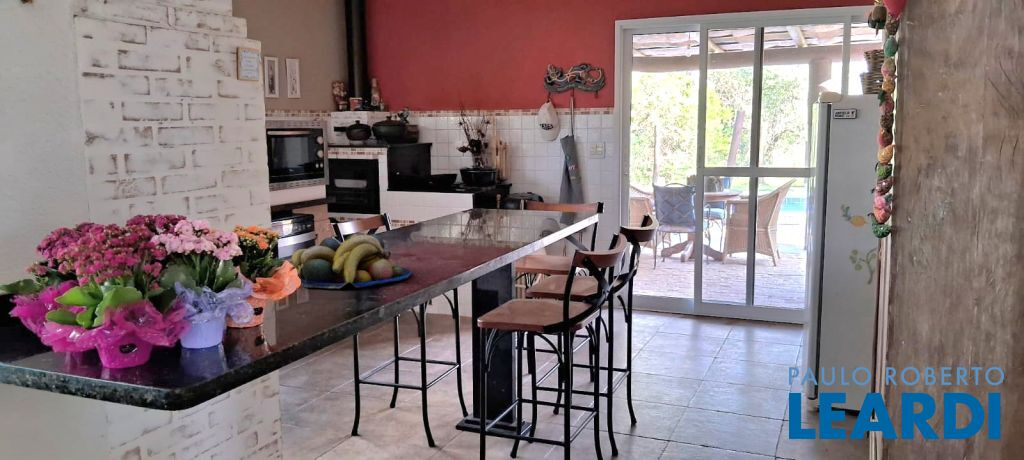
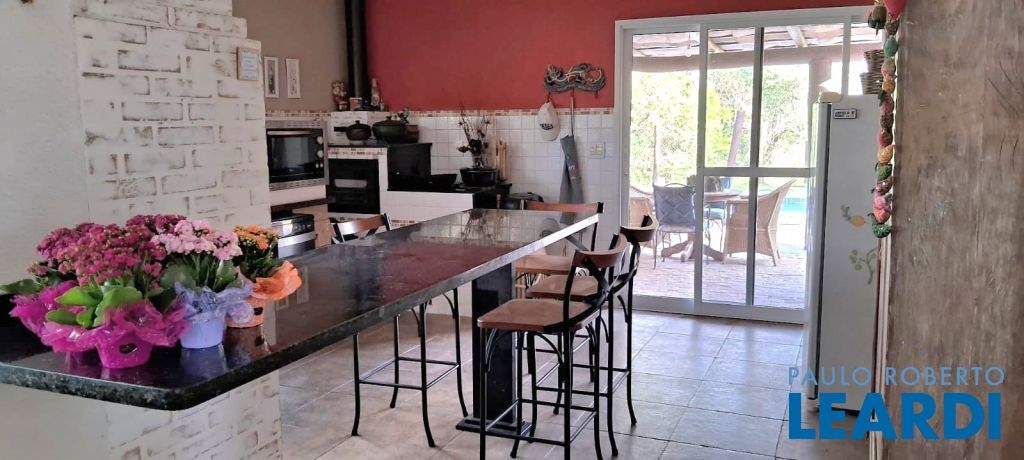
- fruit bowl (352, 256)
